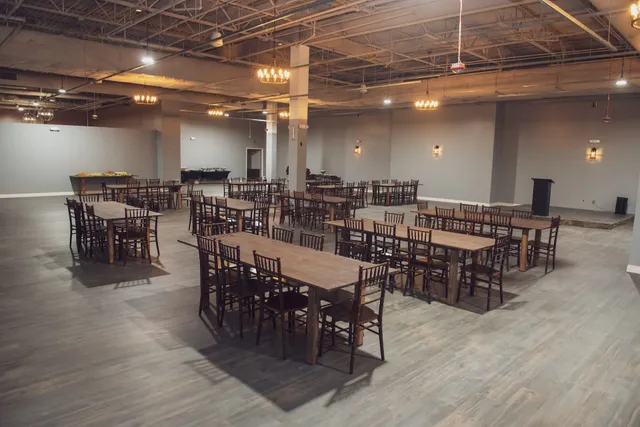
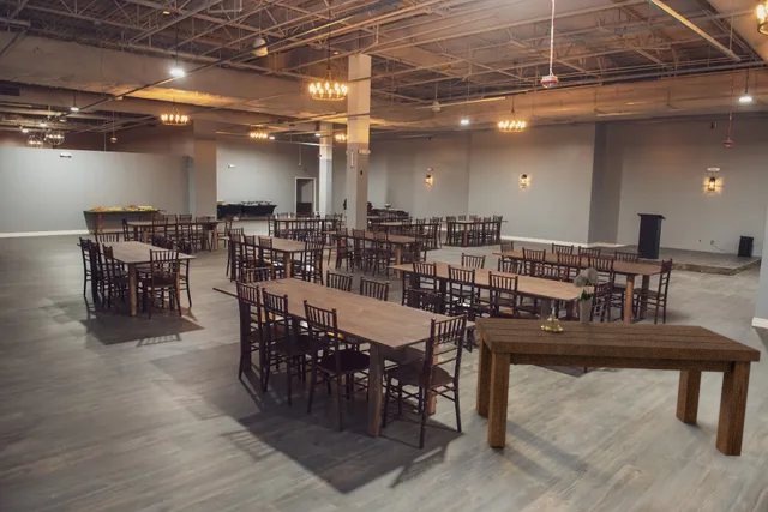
+ candle holder (553, 318)
+ dining table (600, 367)
+ bouquet (583, 294)
